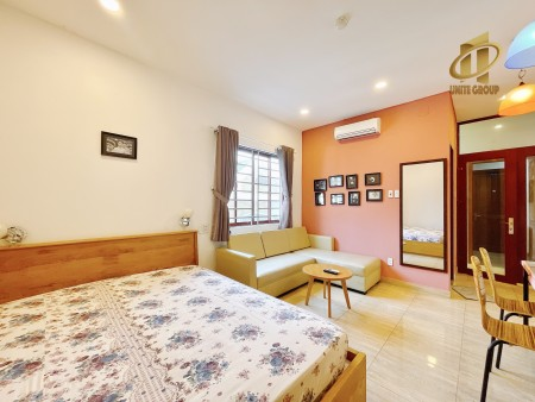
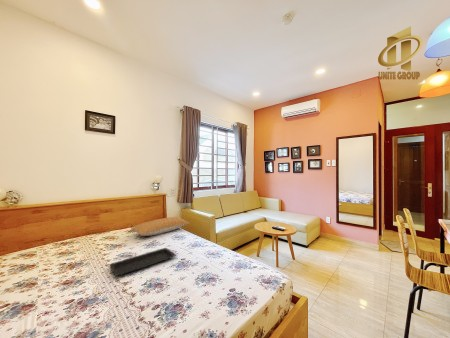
+ serving tray (144, 261)
+ pillow (161, 225)
